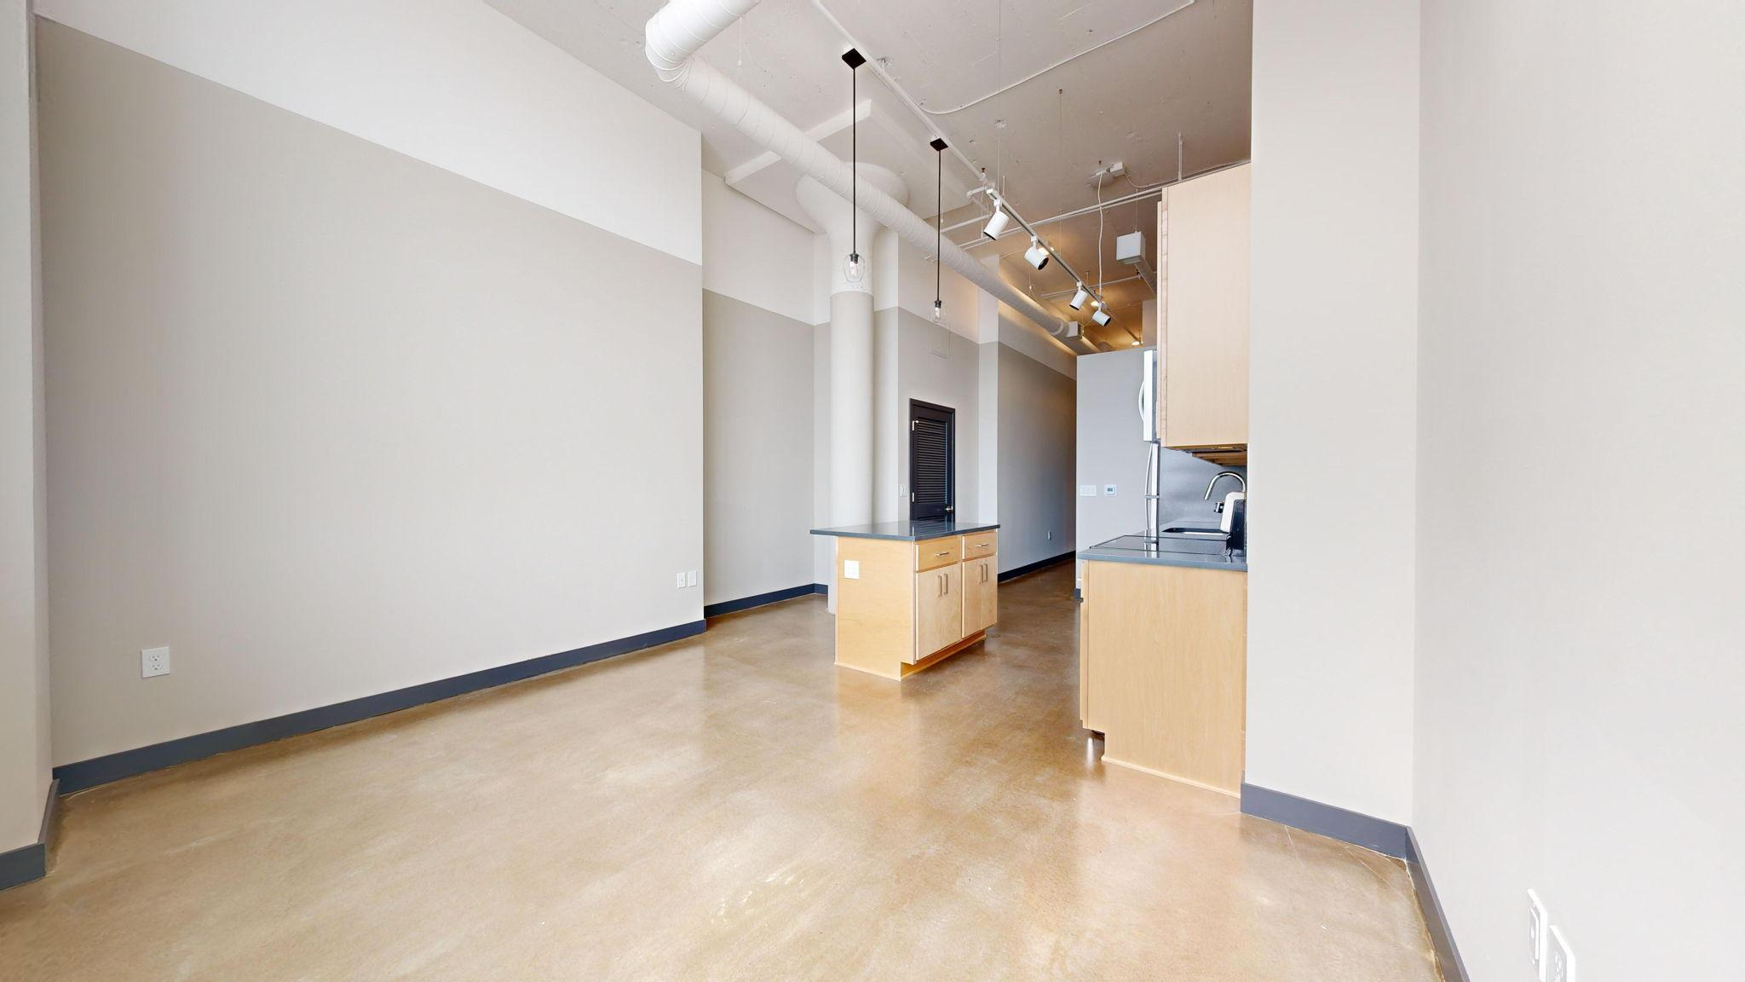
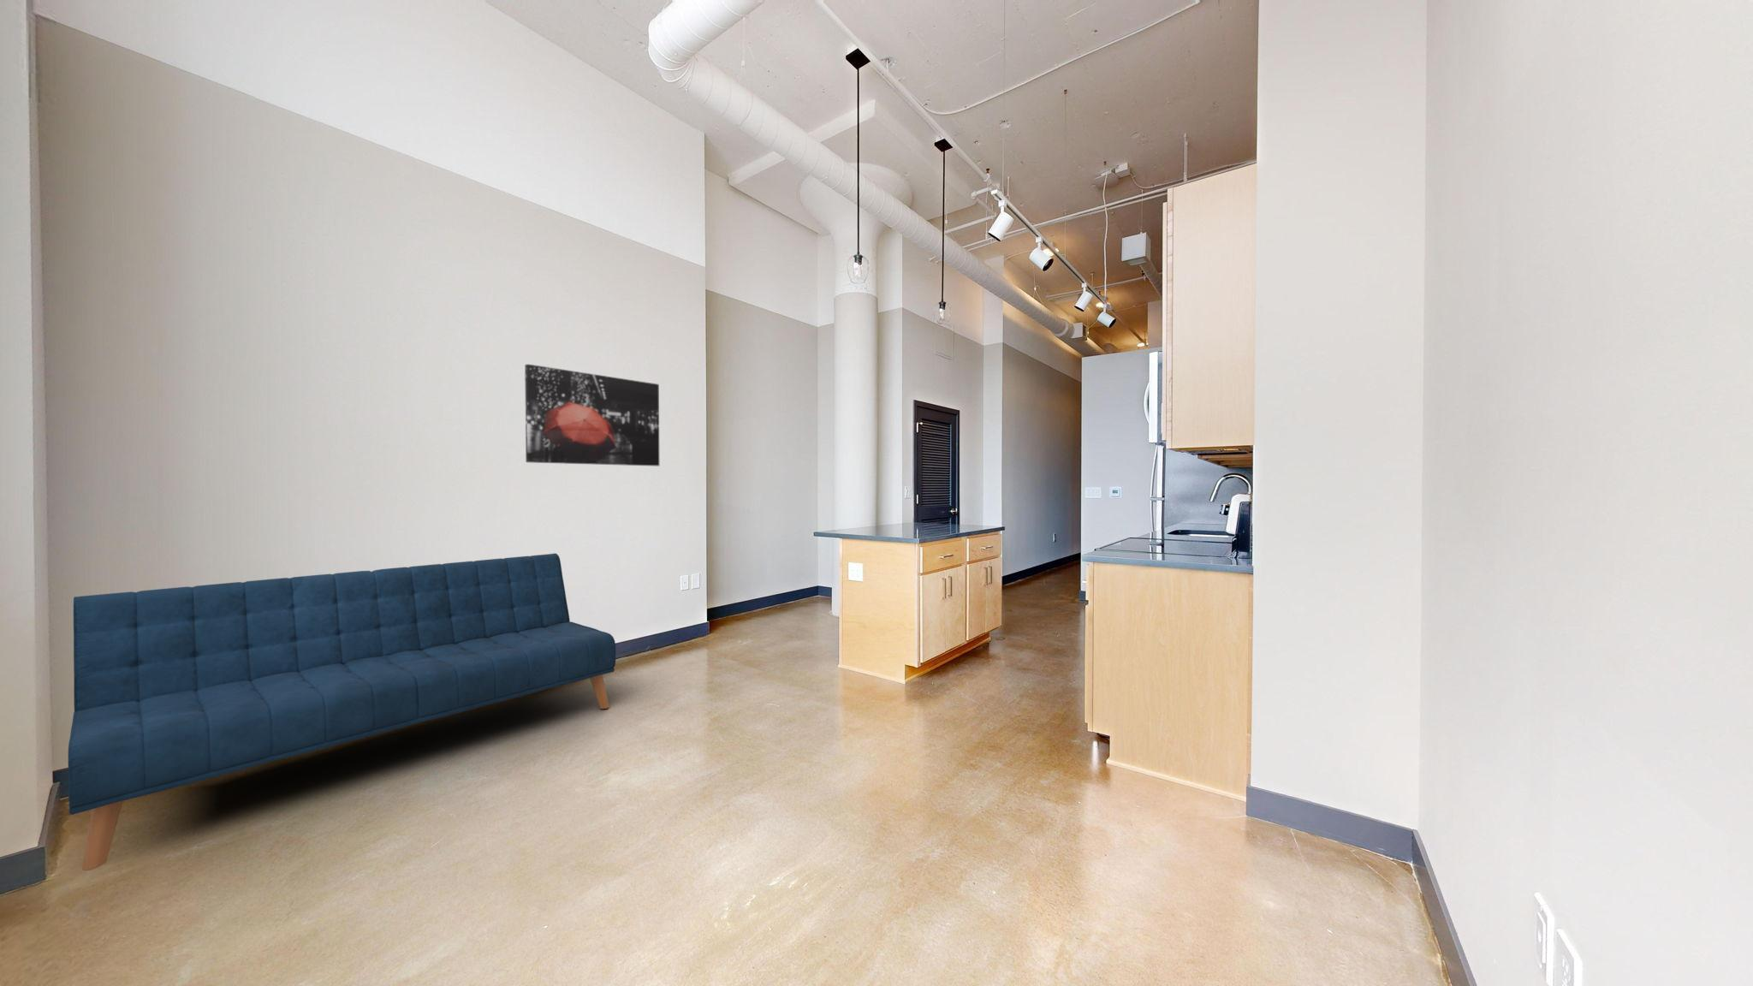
+ sofa (389, 659)
+ wall art (597, 419)
